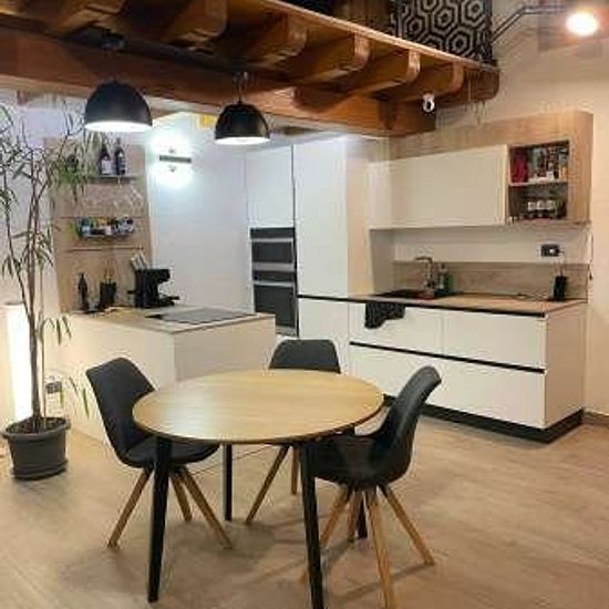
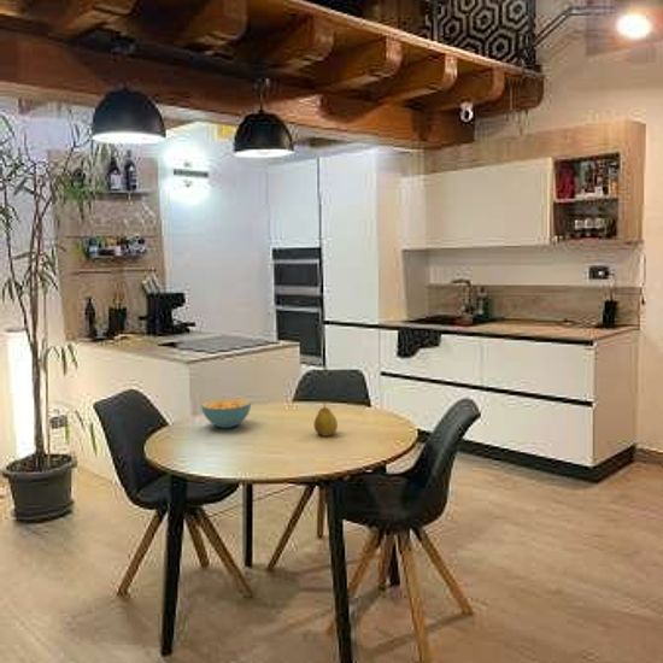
+ fruit (325, 418)
+ cereal bowl (227, 415)
